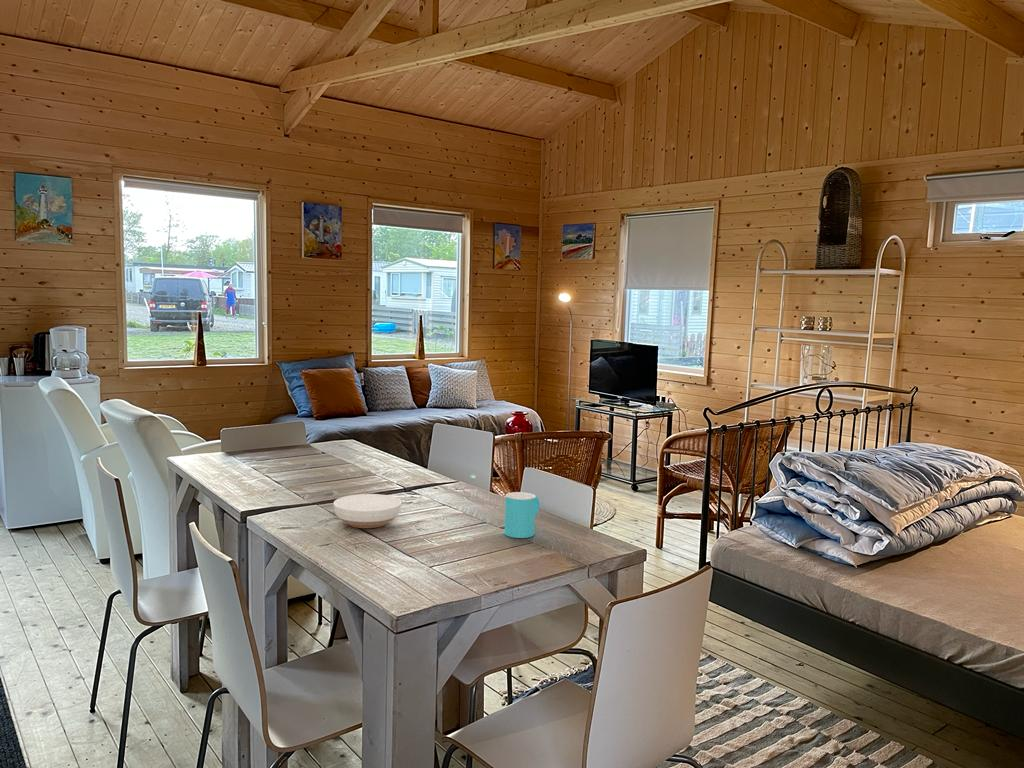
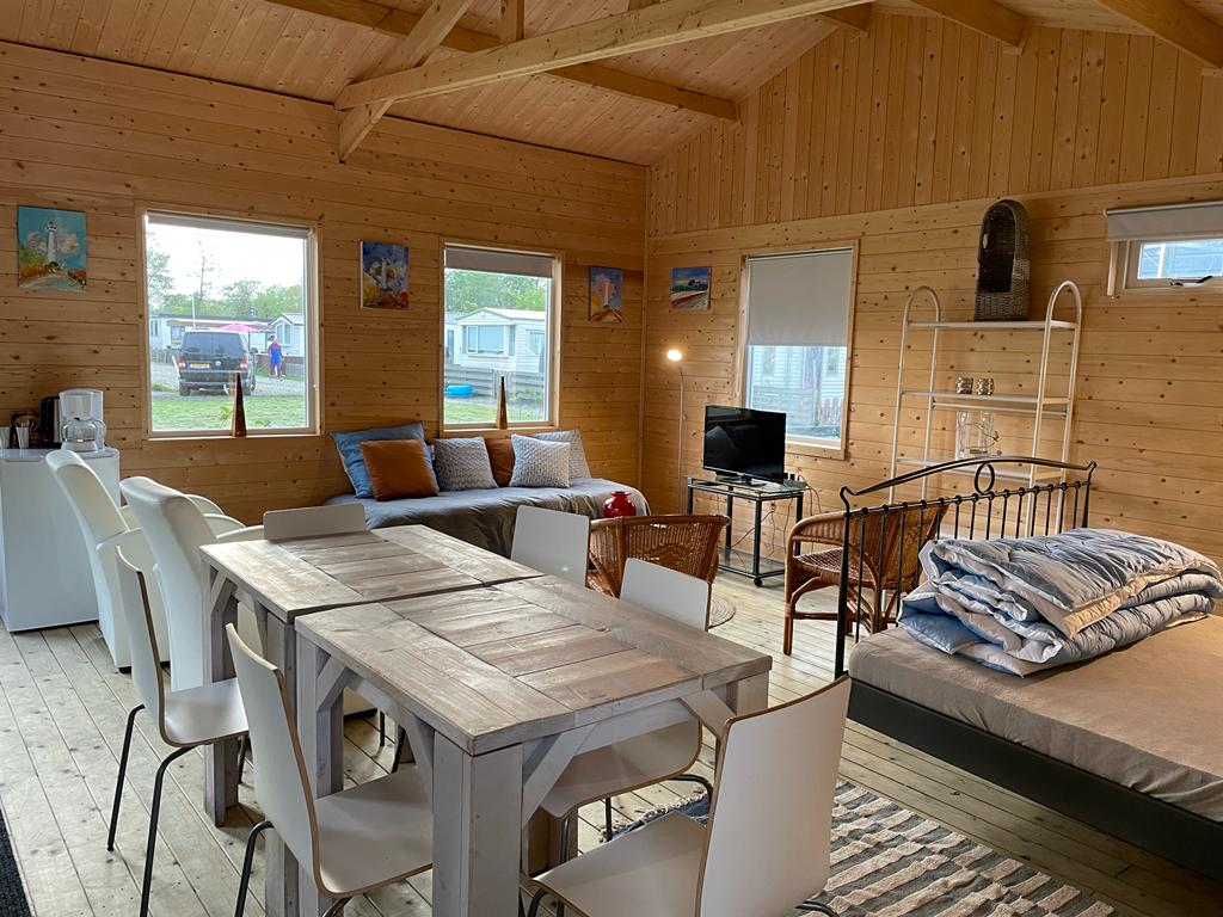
- bowl (367, 512)
- cup (525, 514)
